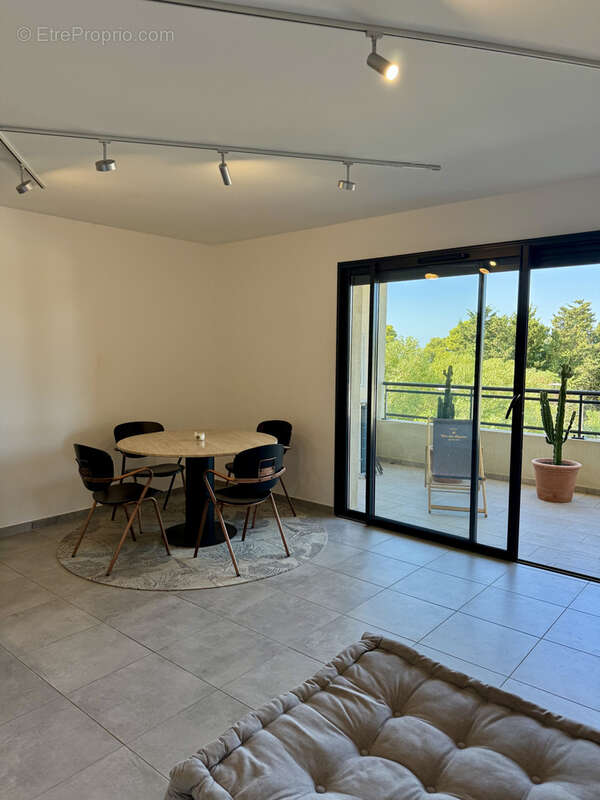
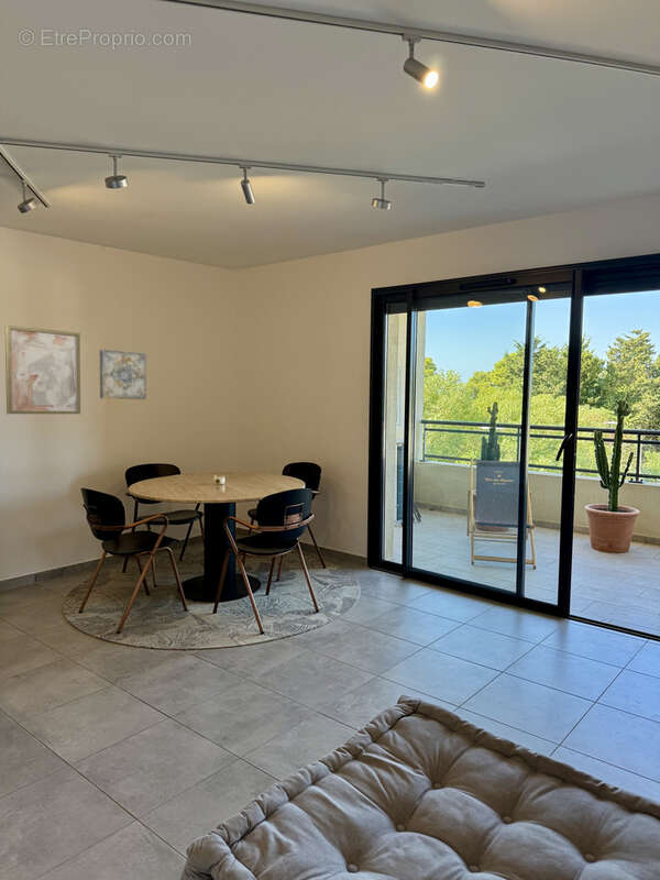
+ wall art (44, 372)
+ wall art (123, 375)
